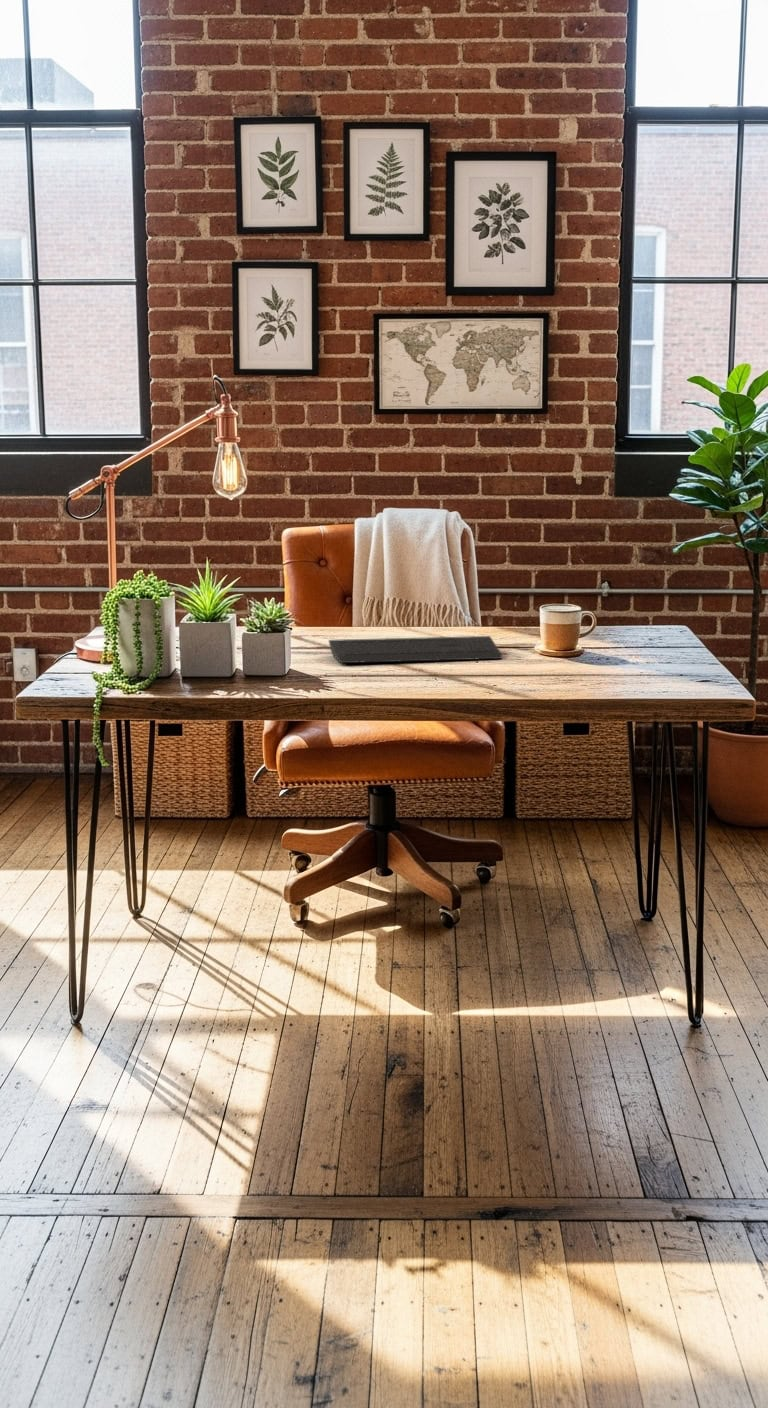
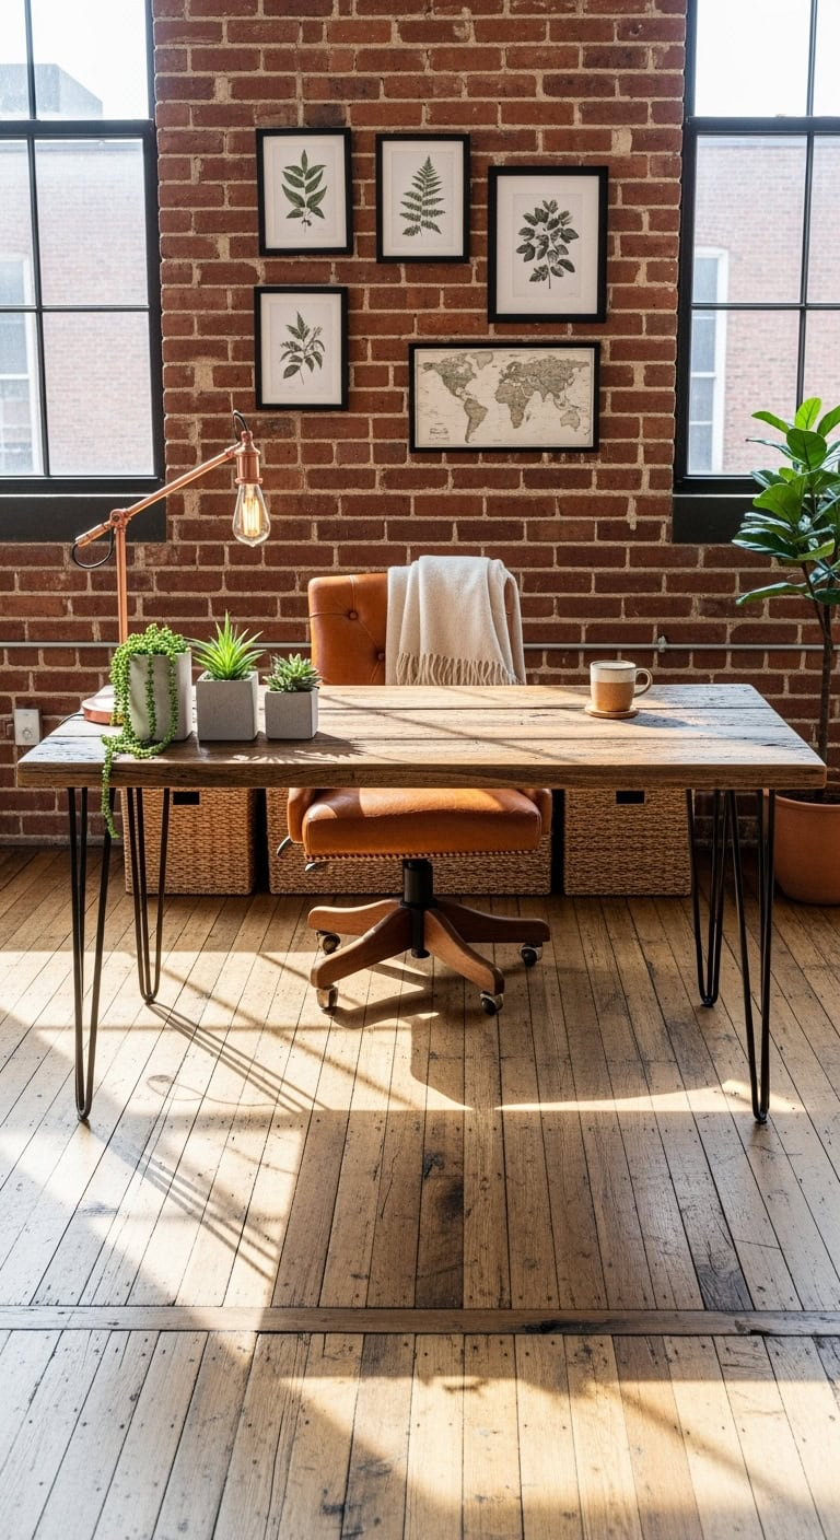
- keyboard (415, 648)
